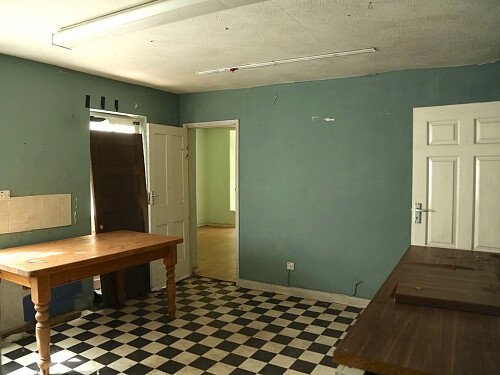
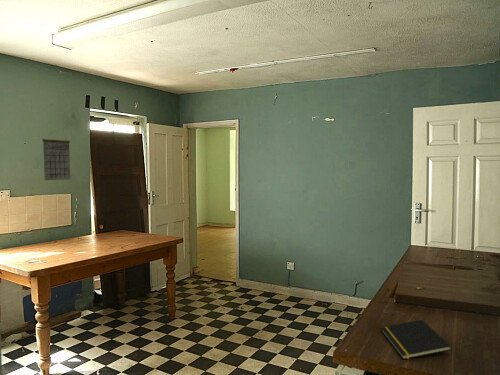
+ calendar (57, 155)
+ notepad (413, 338)
